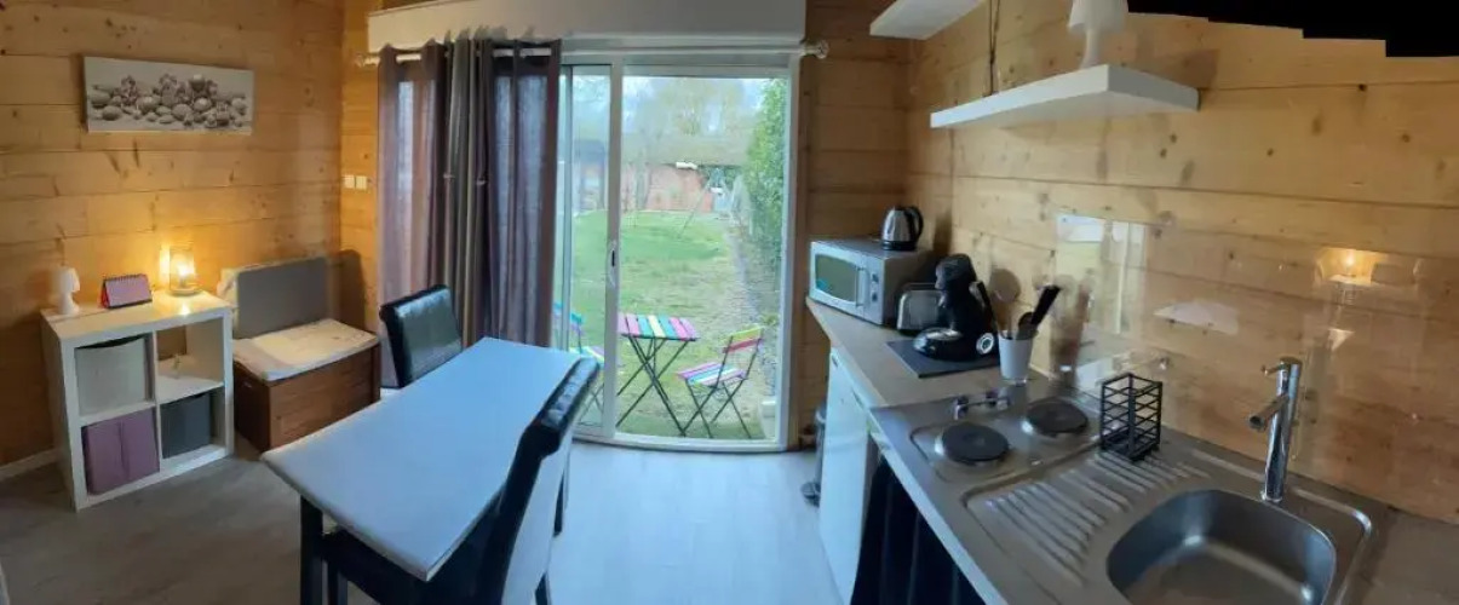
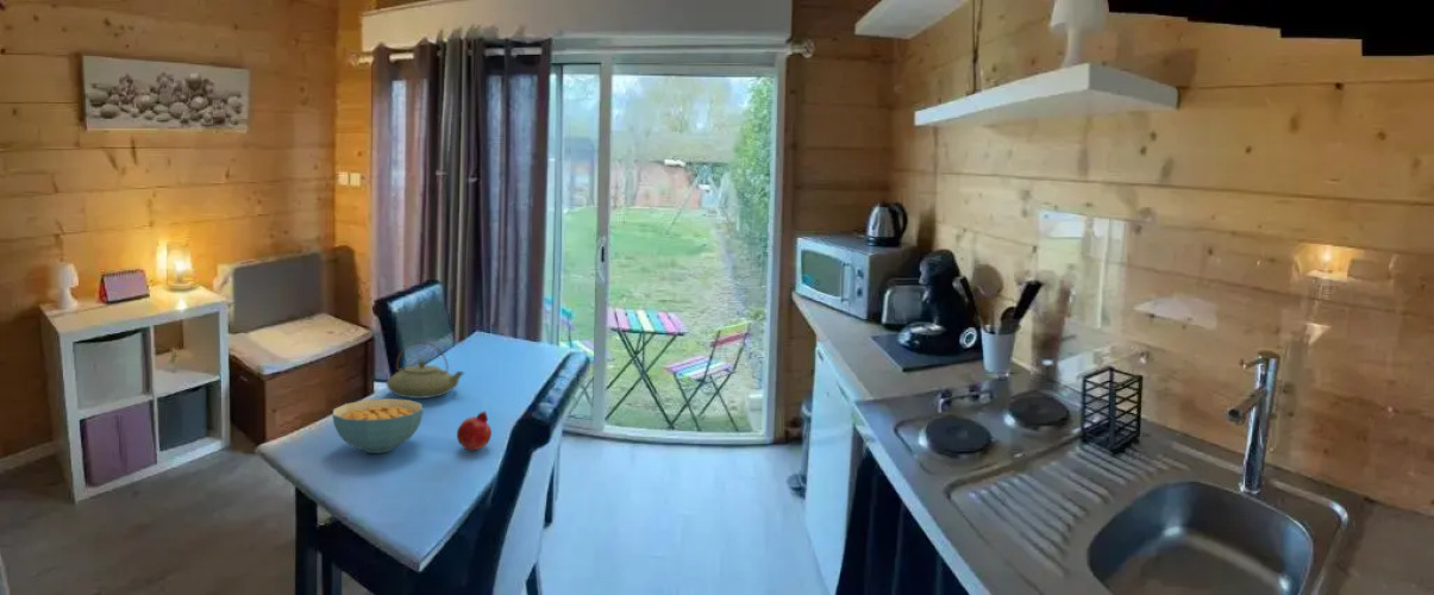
+ fruit (474, 431)
+ teapot (426, 368)
+ cereal bowl (378, 428)
